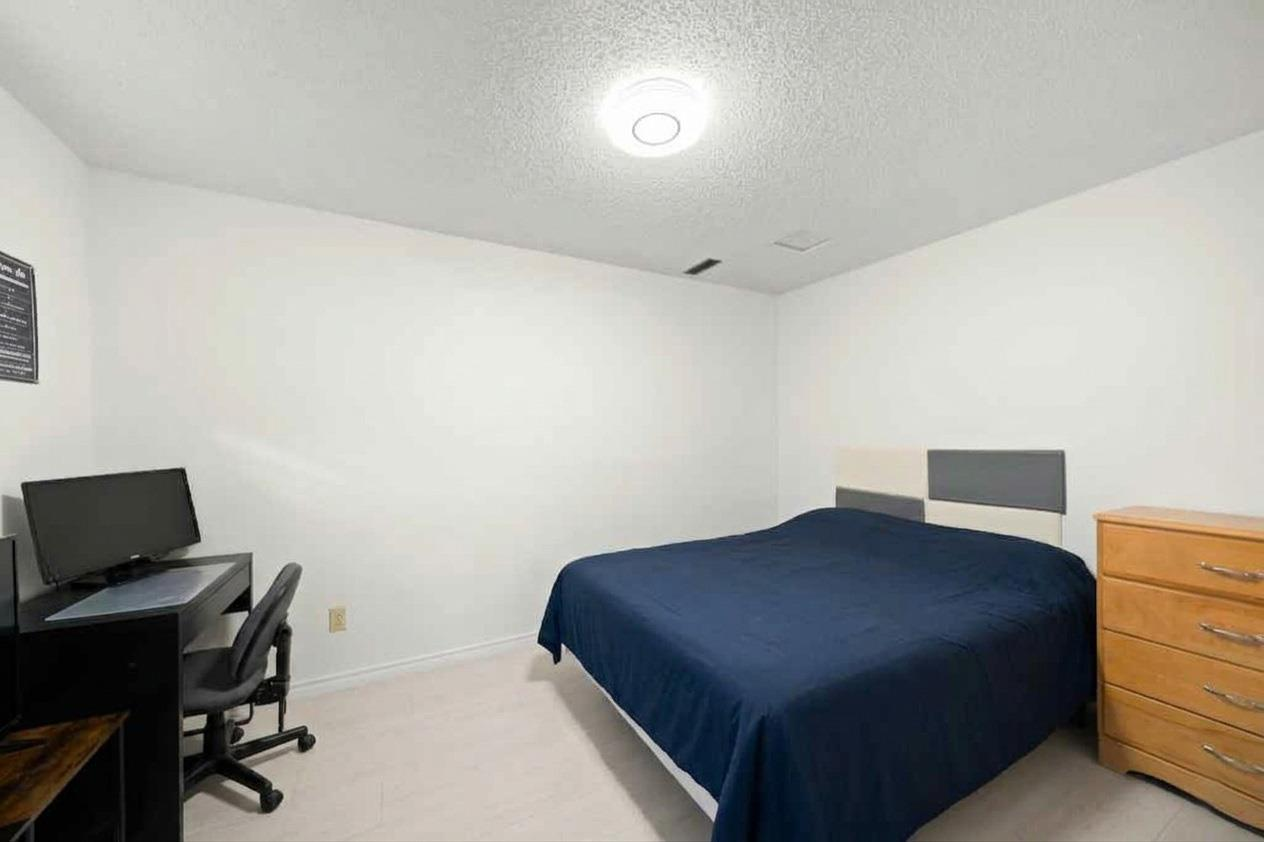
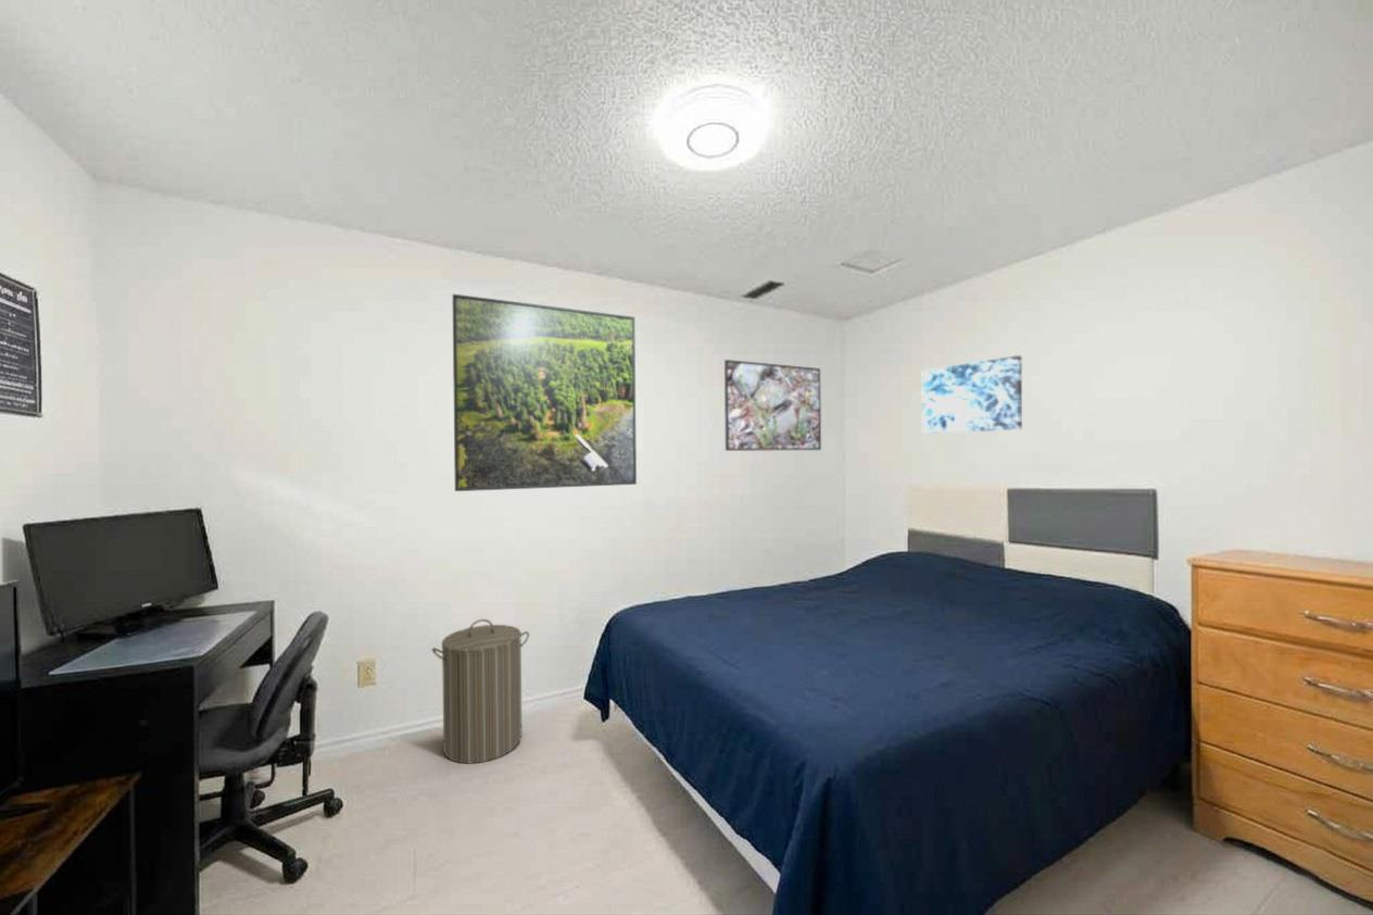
+ wall art (968, 398)
+ laundry hamper (482, 680)
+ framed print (774, 406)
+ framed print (552, 397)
